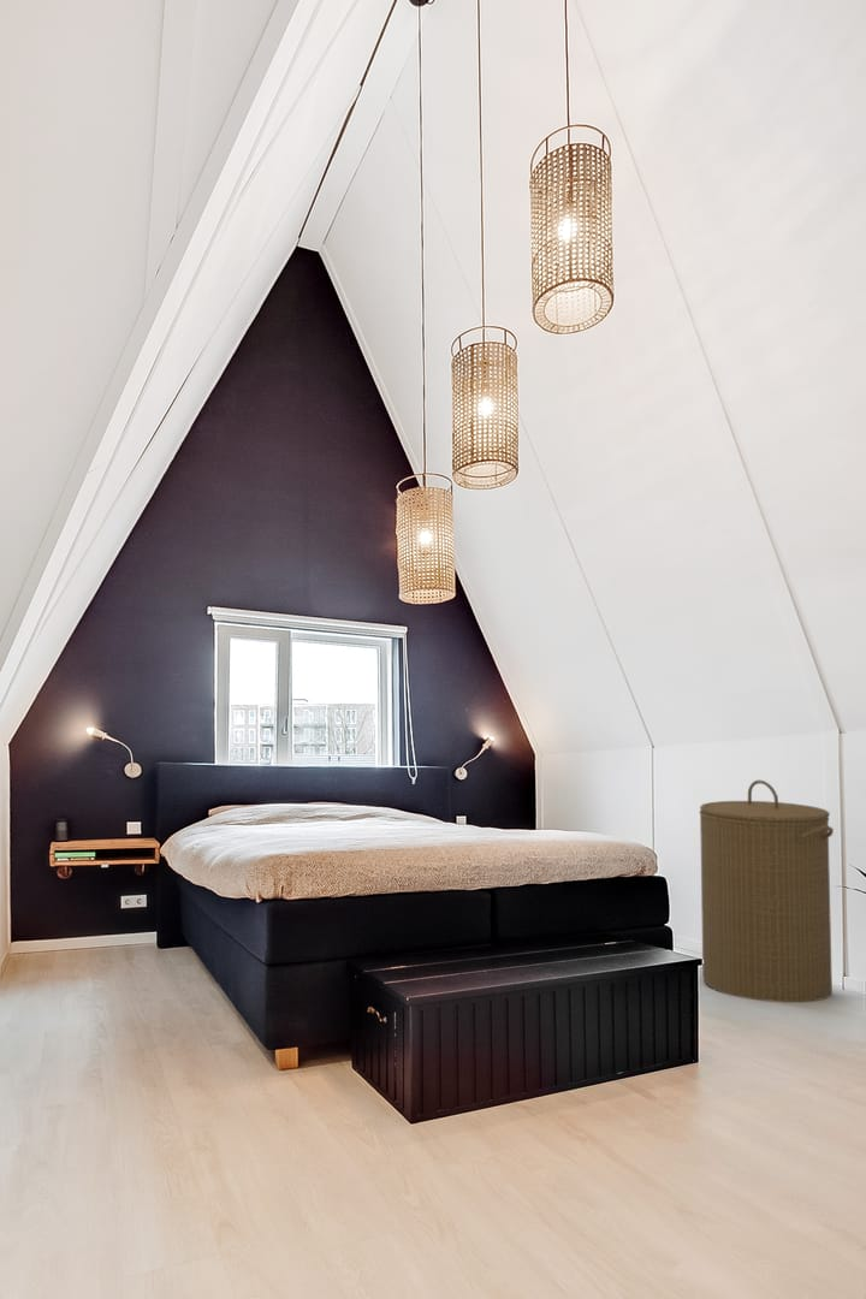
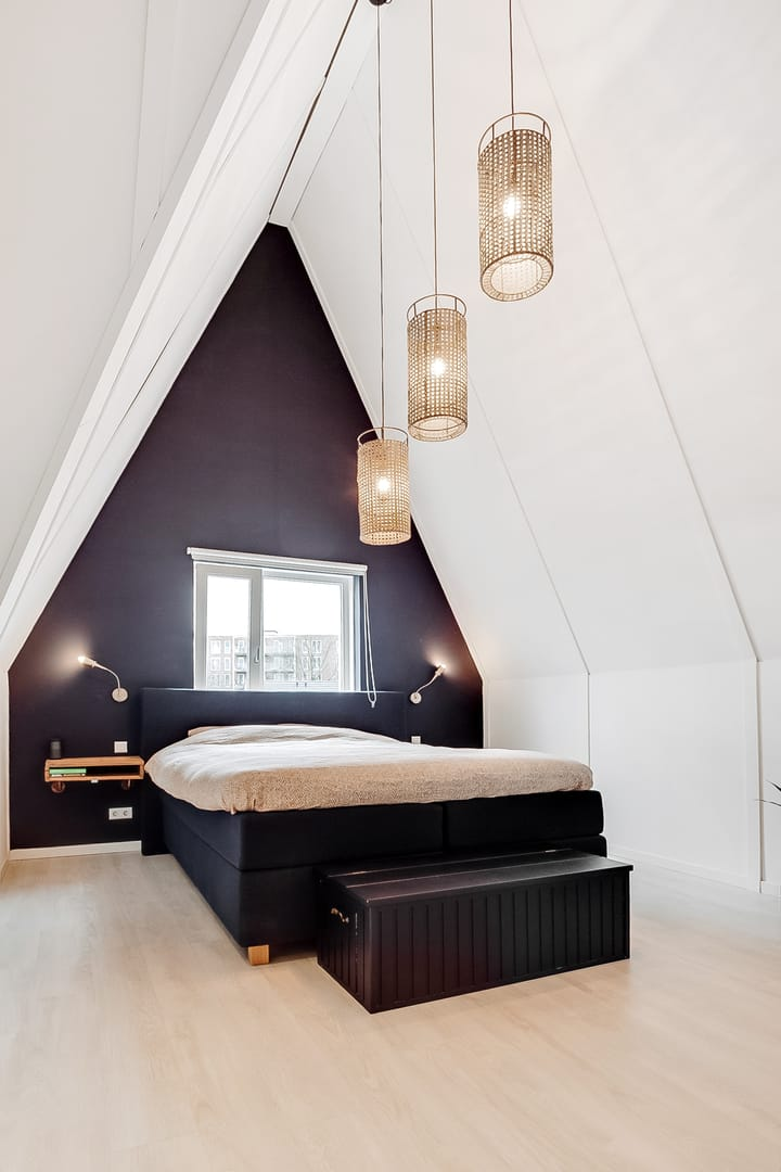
- laundry hamper (764, 882)
